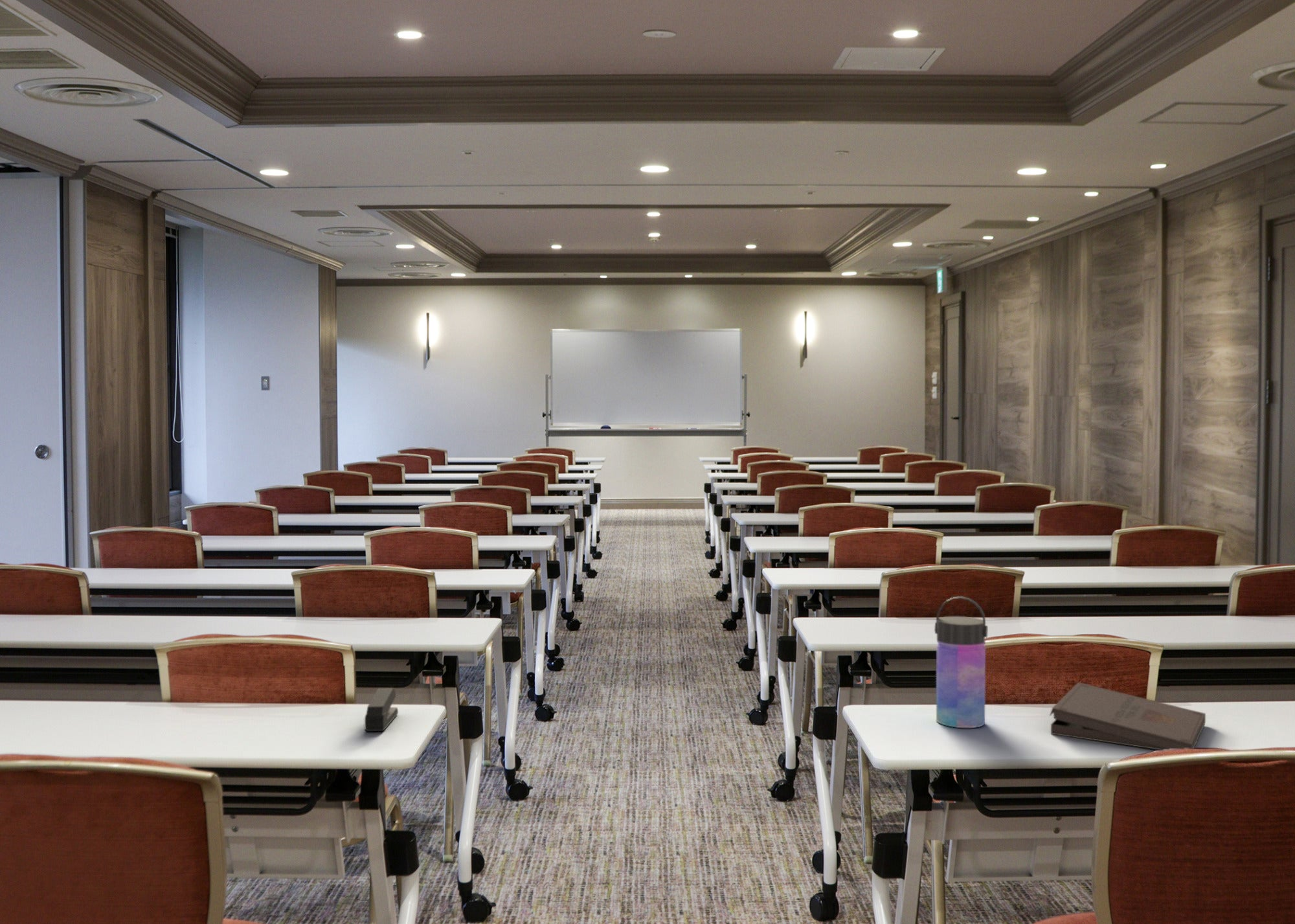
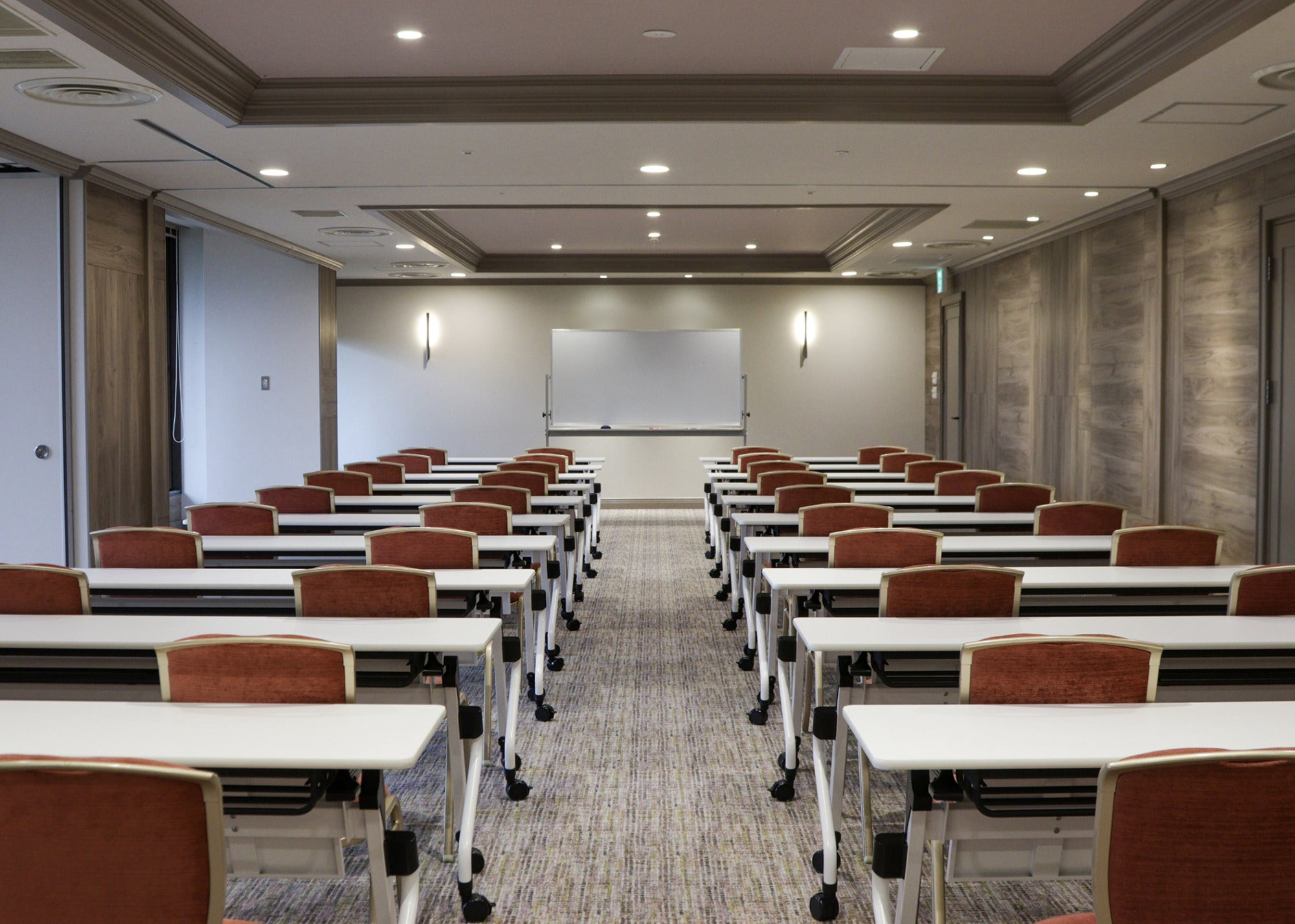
- water bottle (961, 659)
- pizza box (1128, 715)
- stapler (381, 707)
